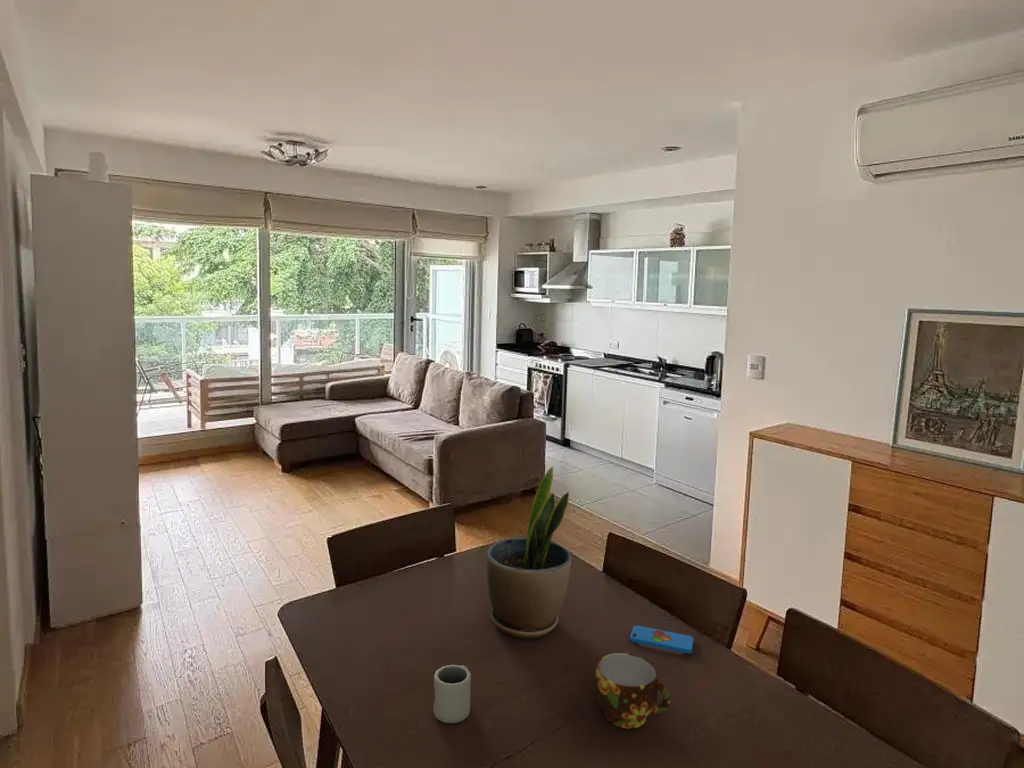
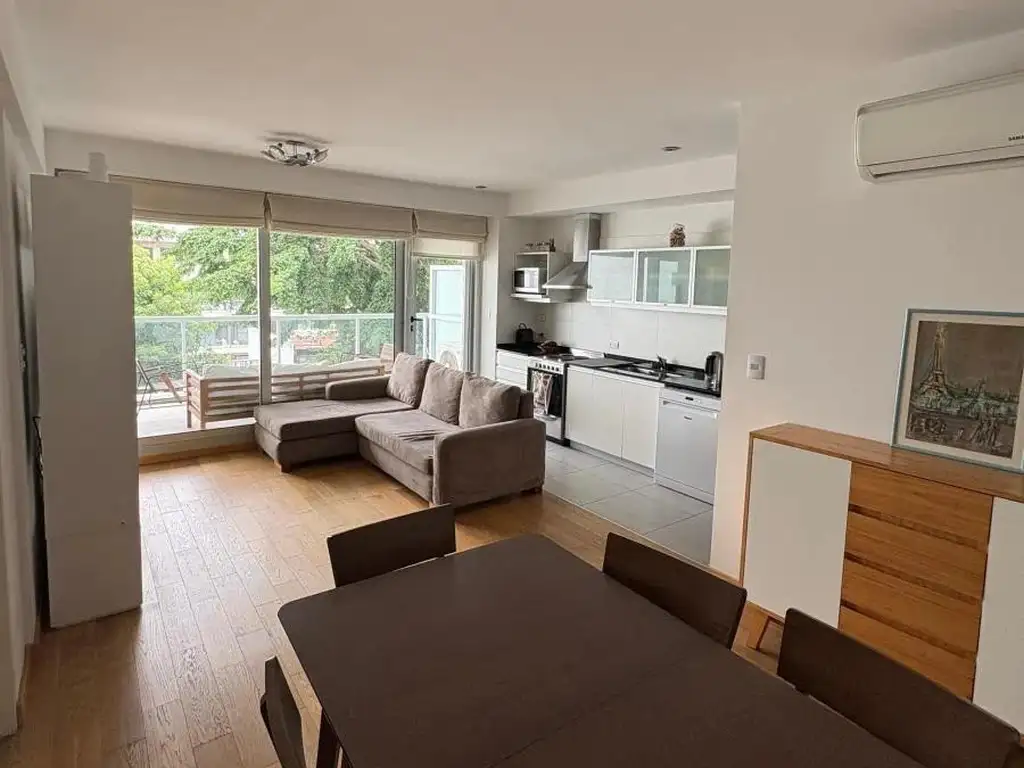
- cup (629, 692)
- potted plant (529, 550)
- smartphone (661, 638)
- cup (454, 689)
